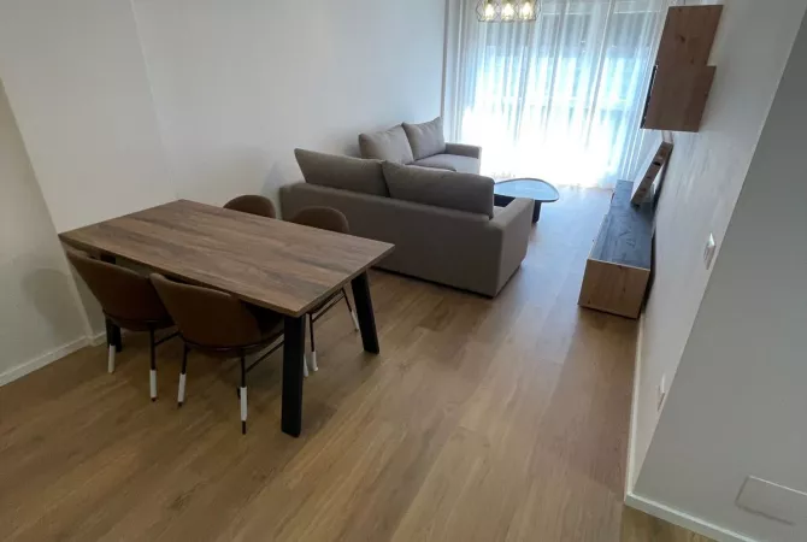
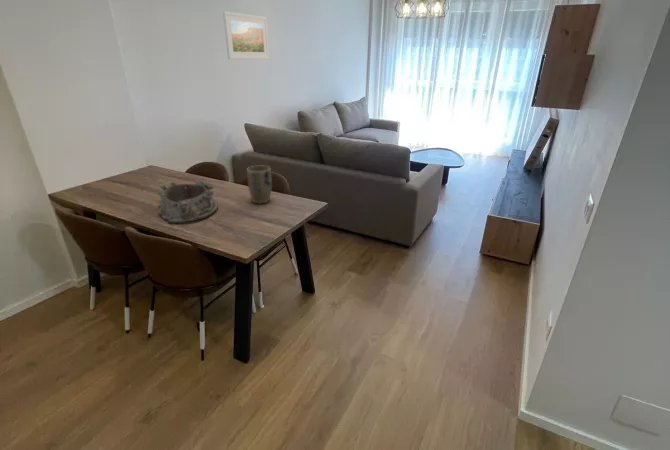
+ plant pot (260, 185)
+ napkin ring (187, 199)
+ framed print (248, 37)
